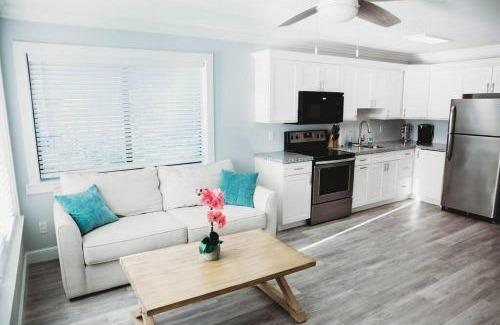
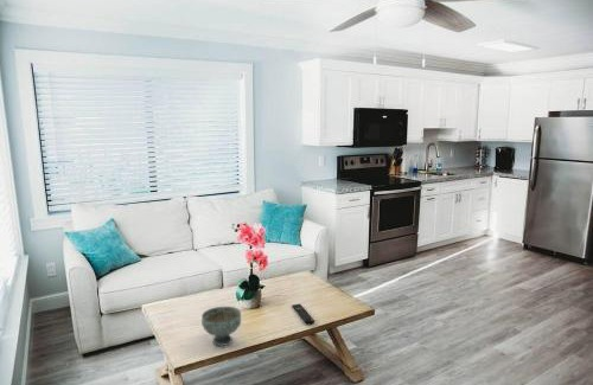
+ bowl (222, 326)
+ remote control (302, 314)
